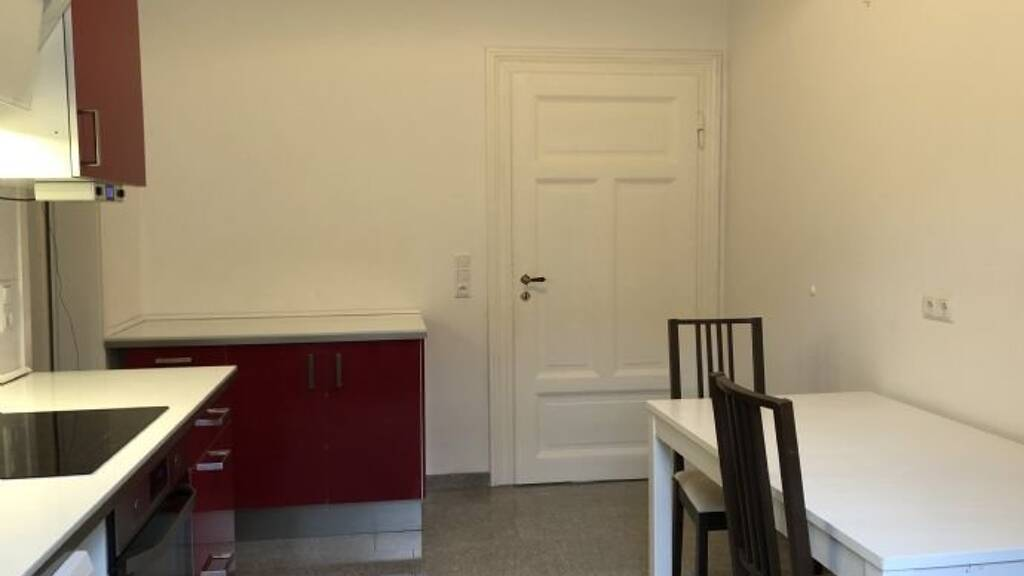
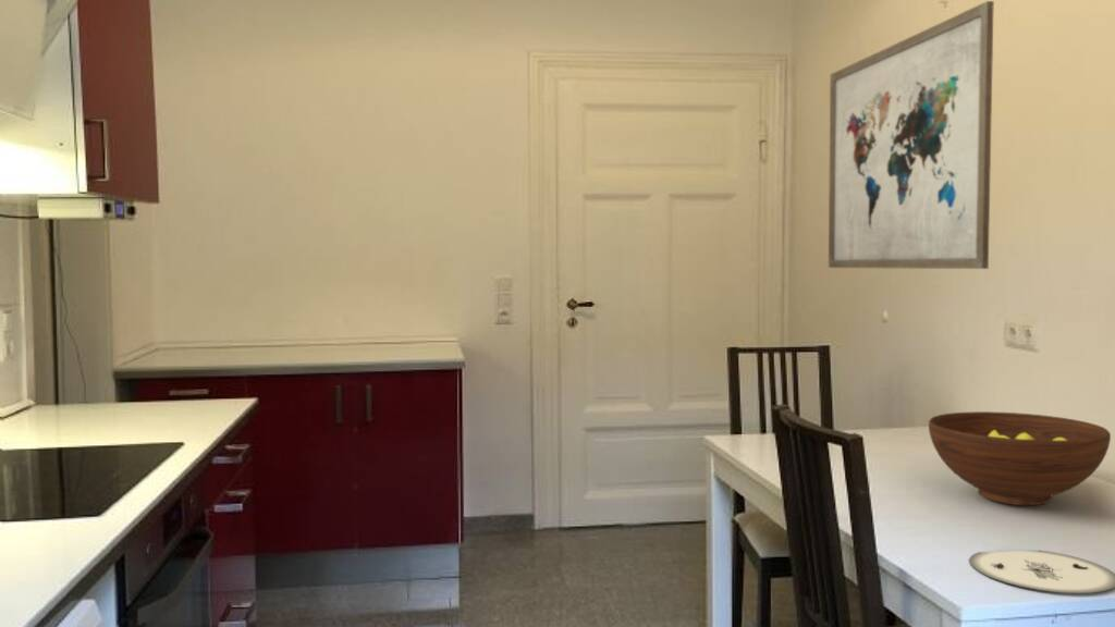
+ wall art (897, 156)
+ plate (1041, 567)
+ fruit bowl (1015, 462)
